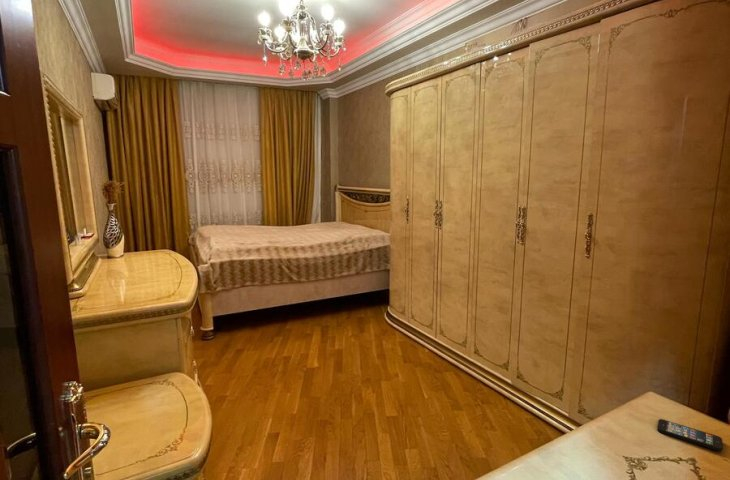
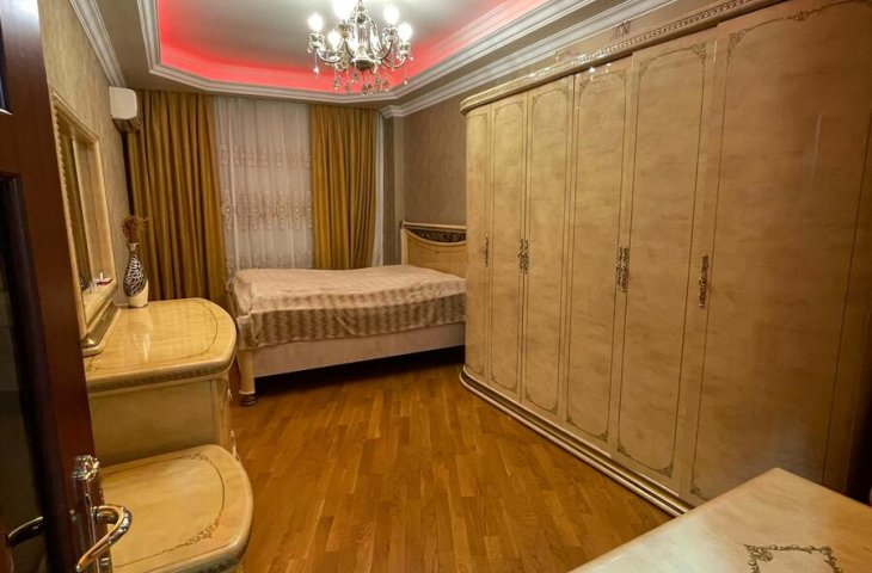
- smartphone (688, 434)
